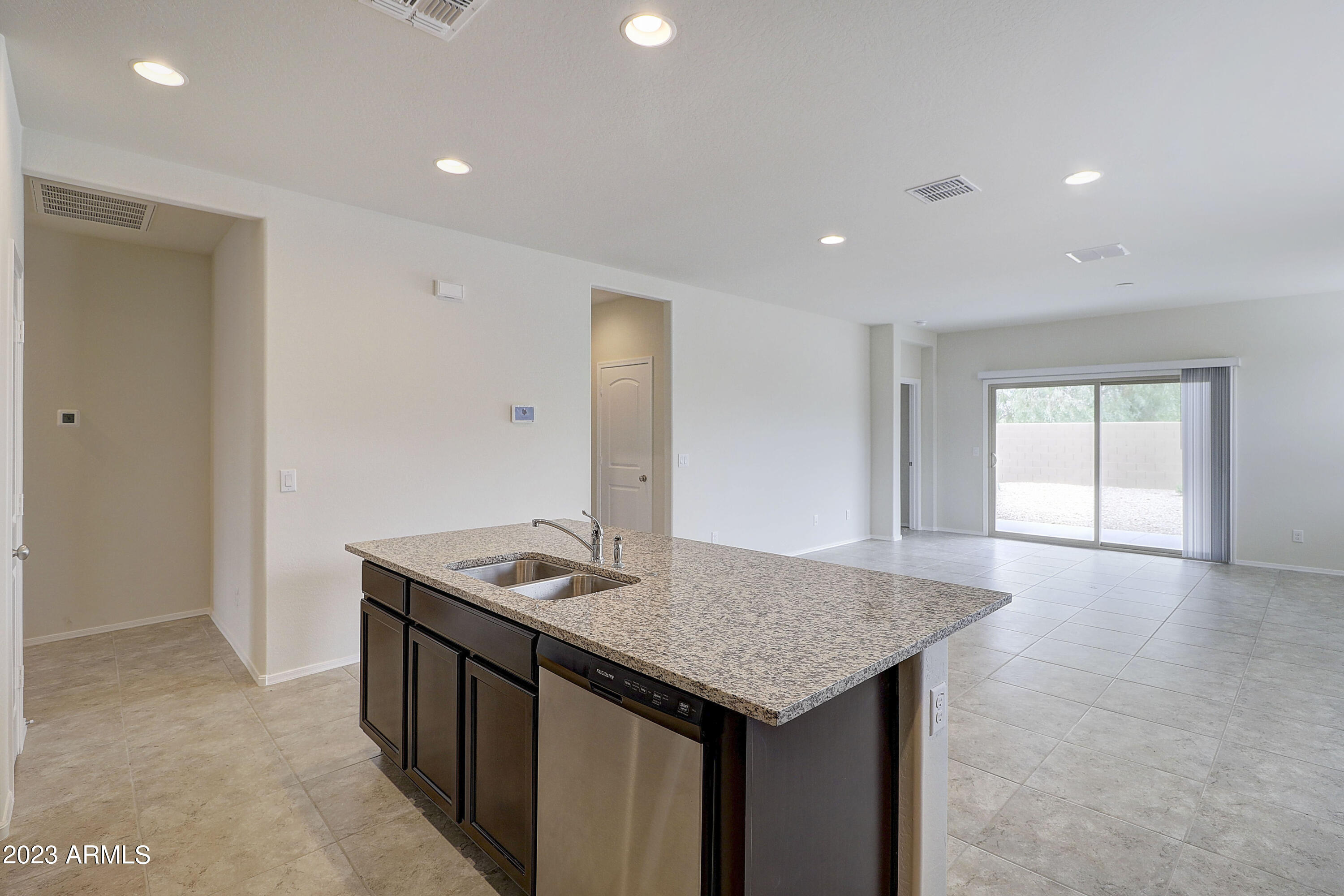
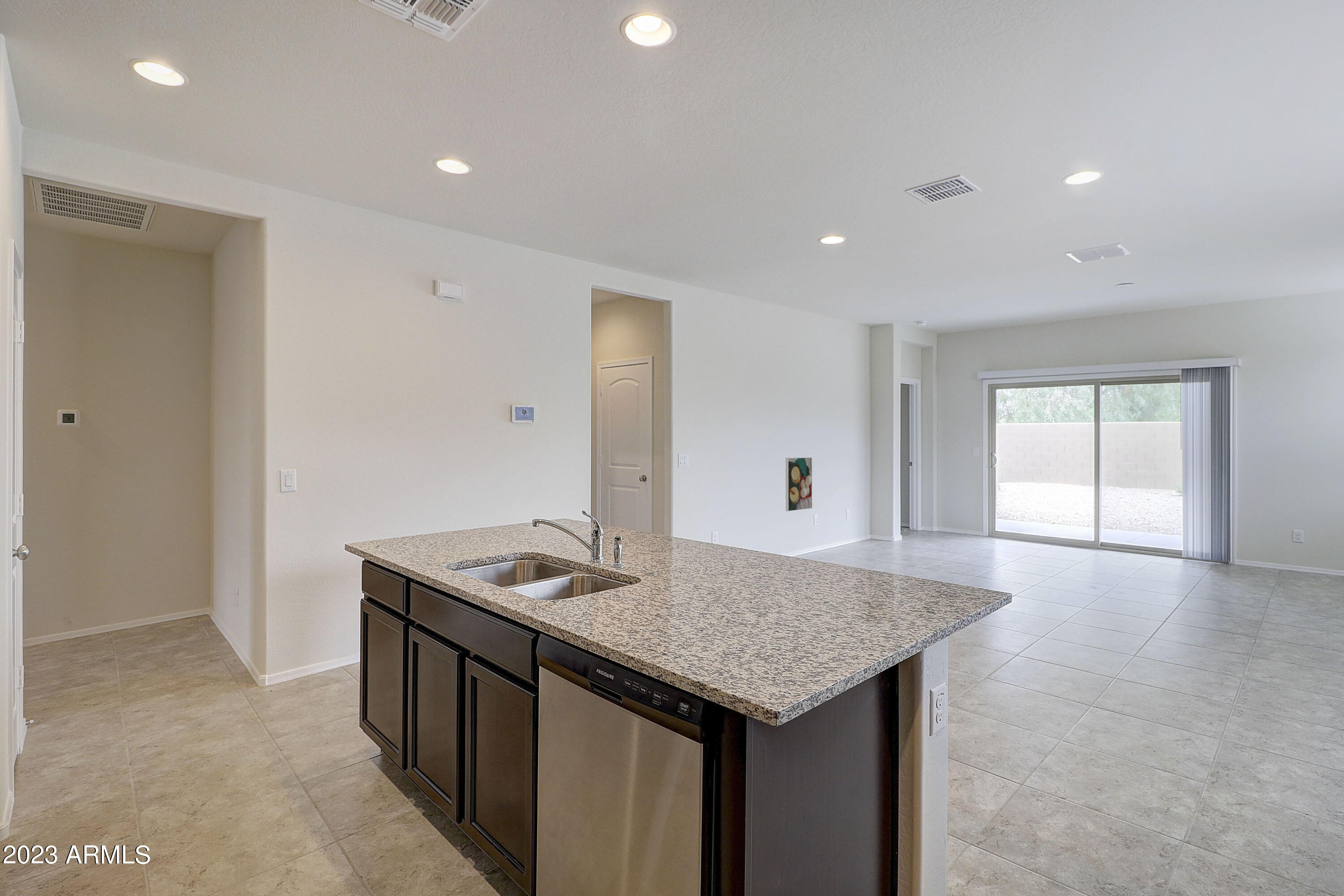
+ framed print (799, 483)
